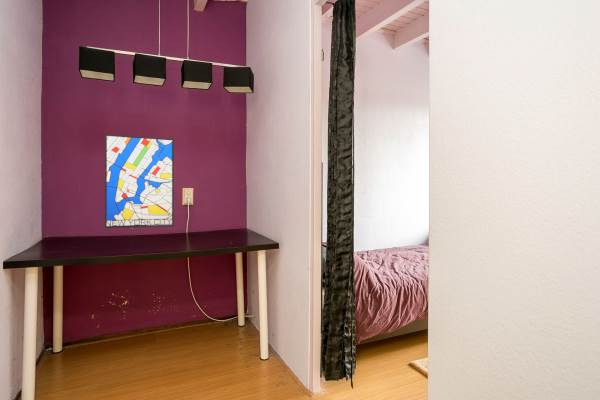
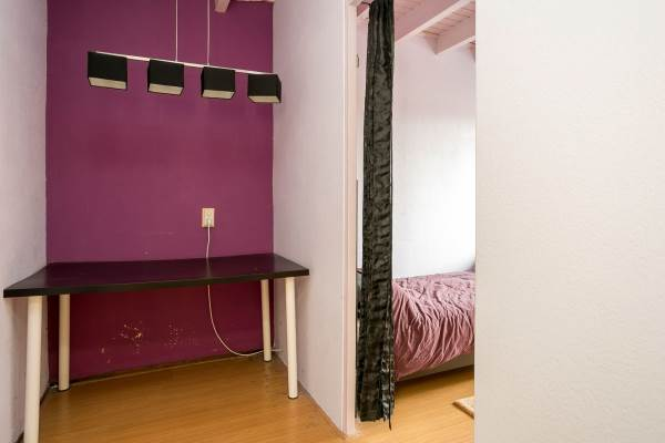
- wall art (140, 182)
